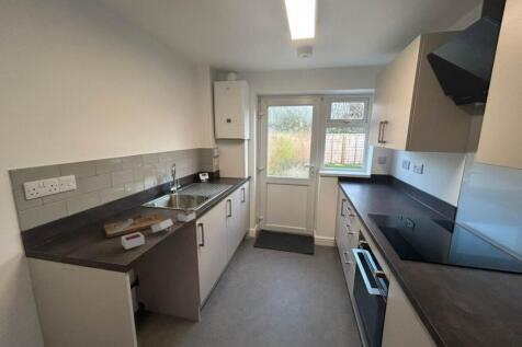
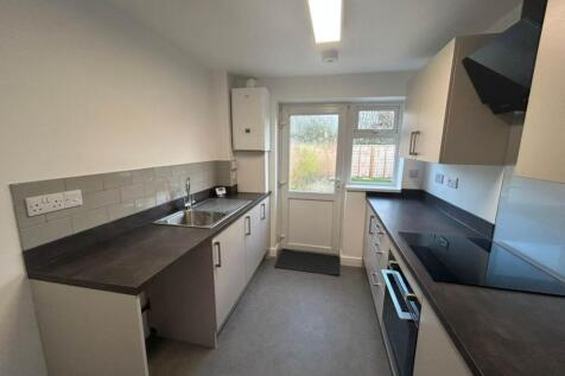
- cutting board (145, 220)
